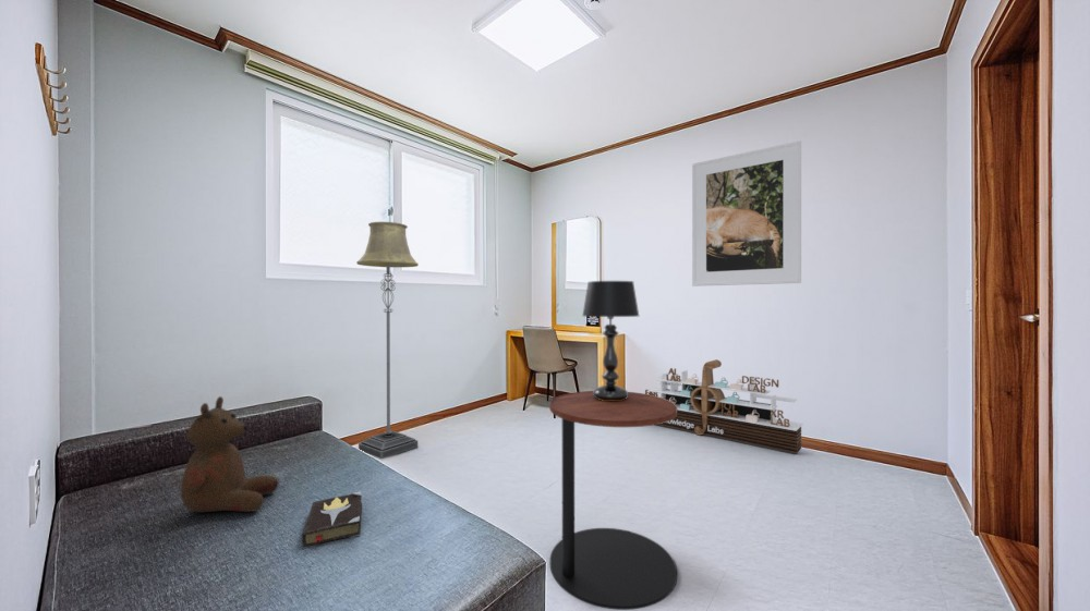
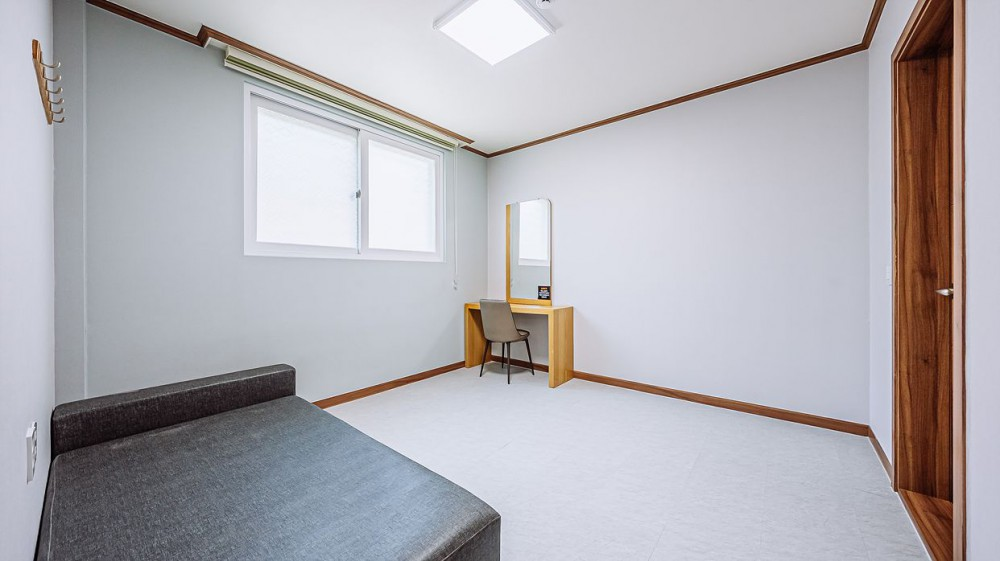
- table lamp (610, 339)
- hardback book (335, 516)
- side table (573, 484)
- teddy bear (231, 452)
- floor lamp (388, 337)
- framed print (742, 219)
- bookshelf (713, 396)
